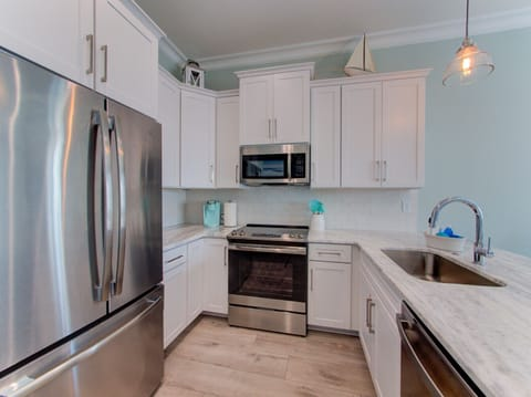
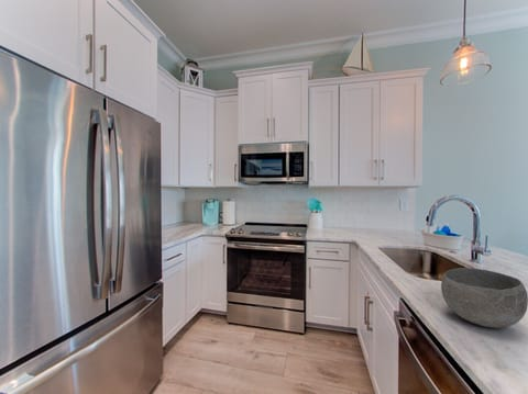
+ bowl (480, 297)
